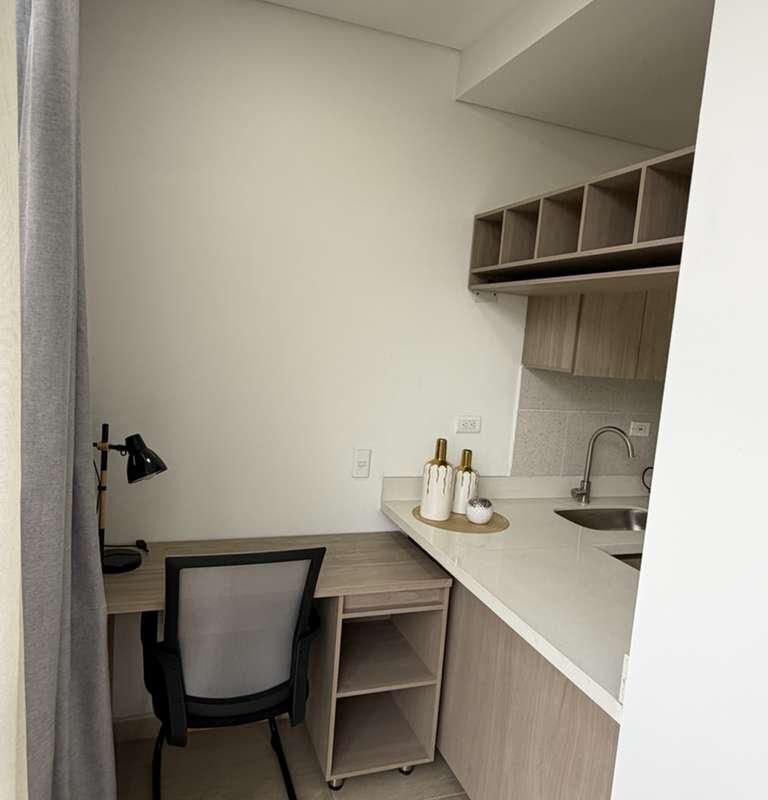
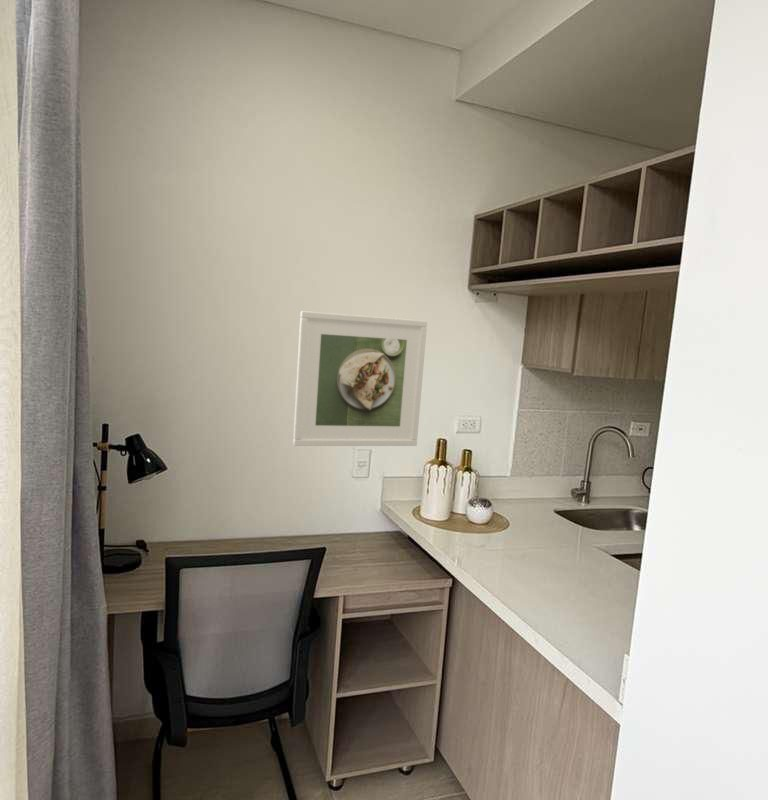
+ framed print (361, 381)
